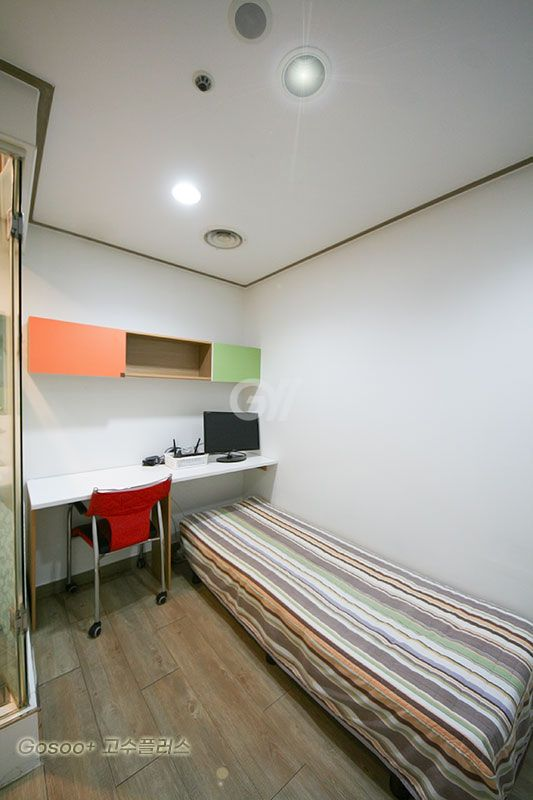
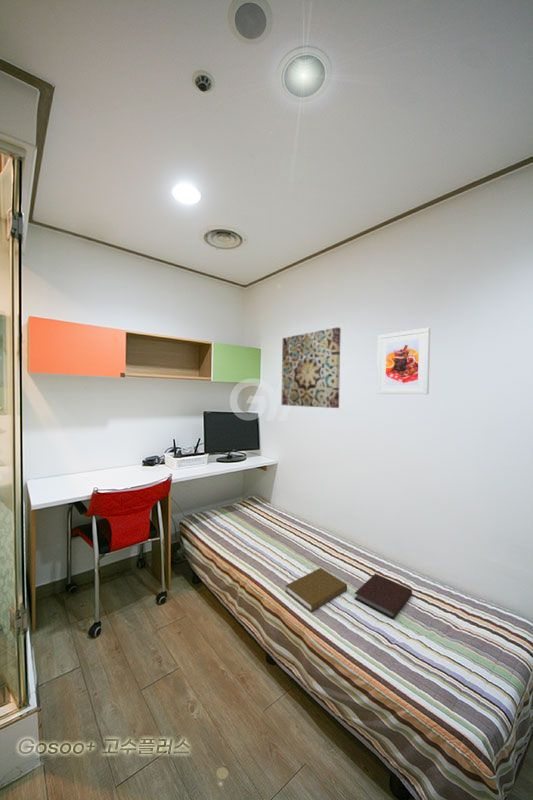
+ wall art (308, 370)
+ book (316, 587)
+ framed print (401, 363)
+ notebook (383, 594)
